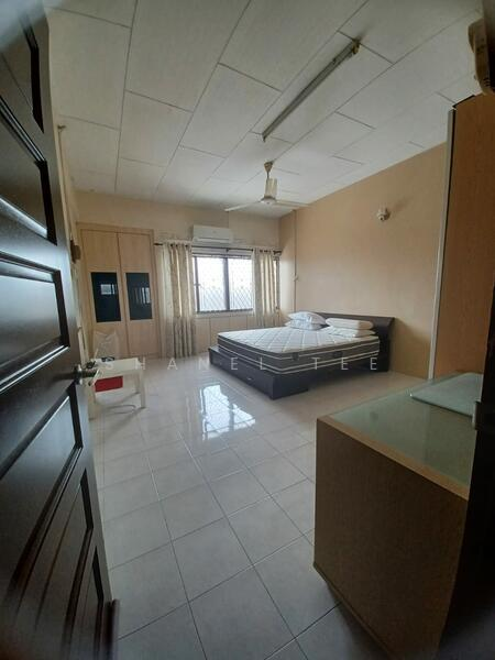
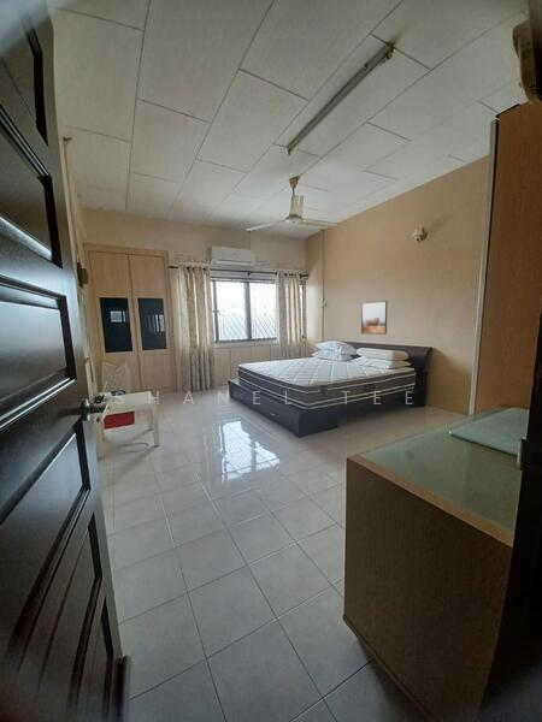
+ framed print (373, 318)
